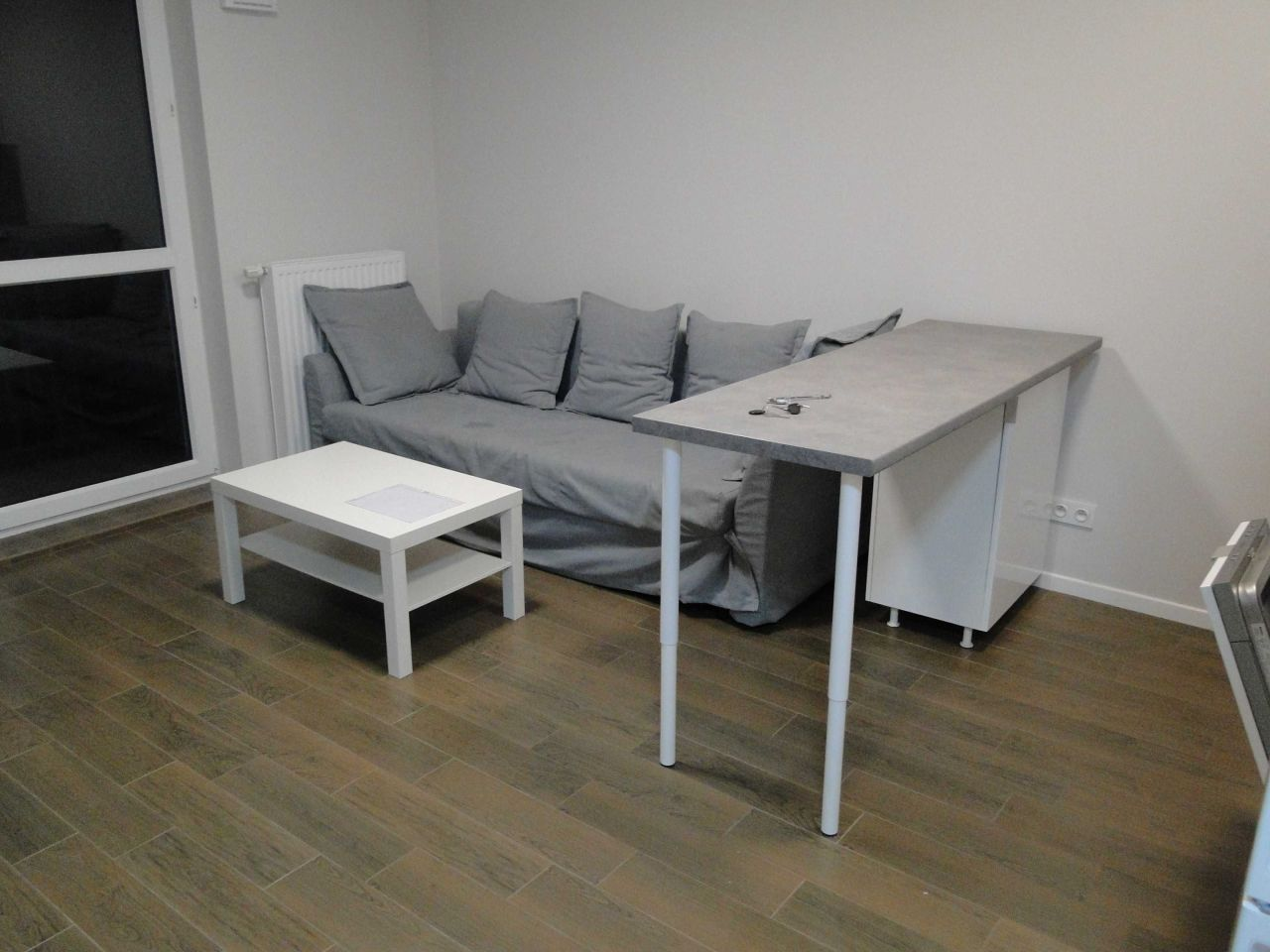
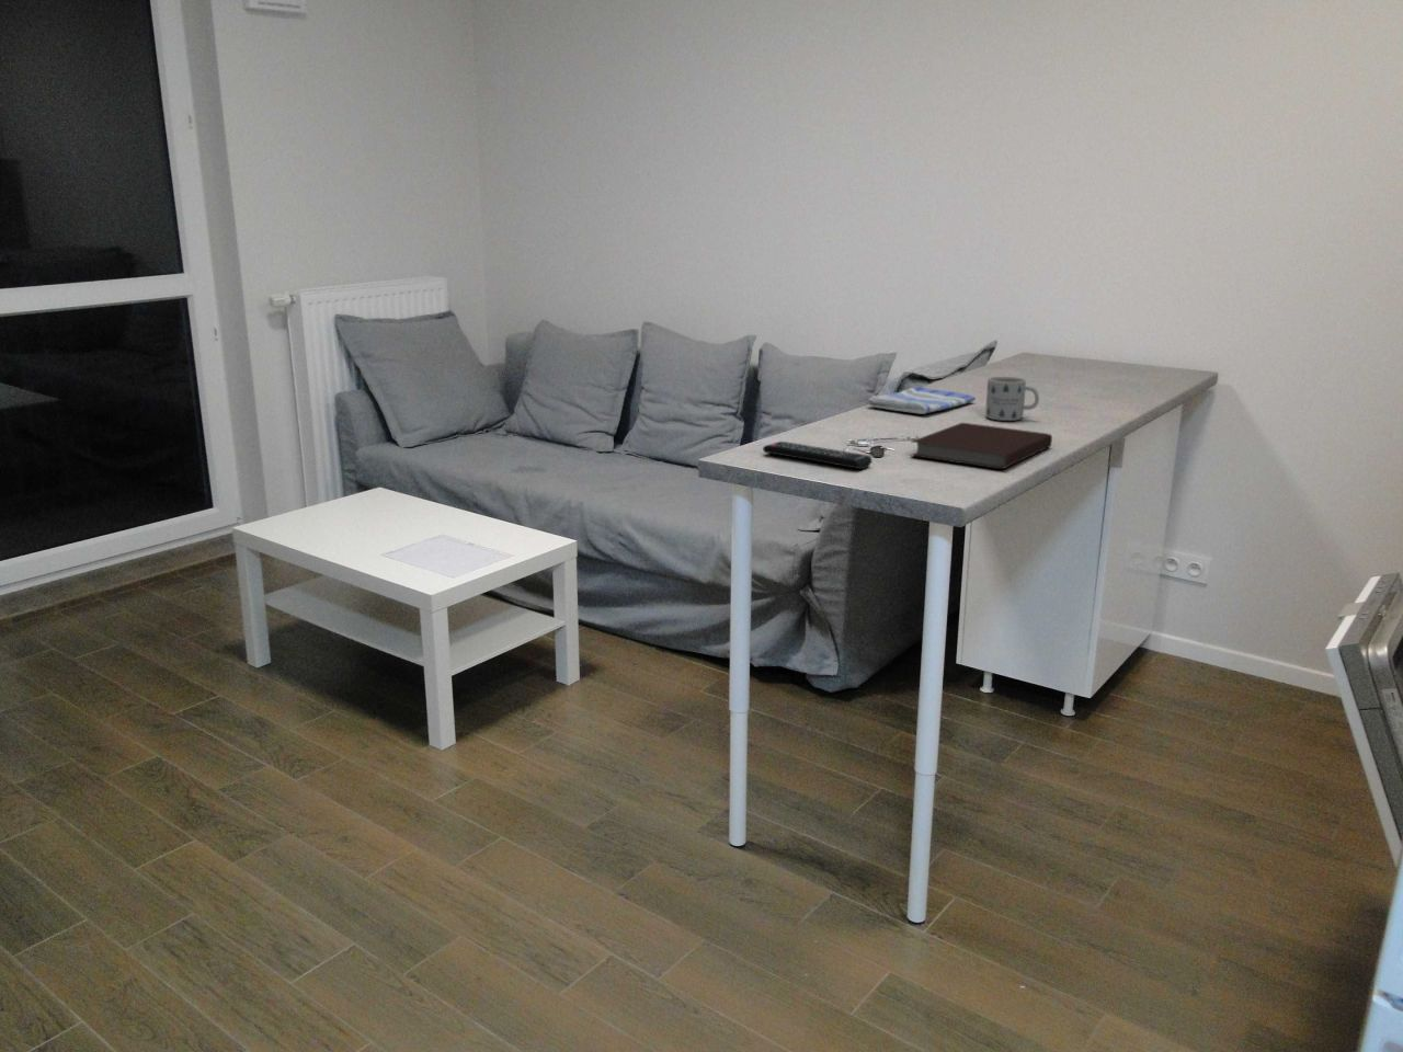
+ remote control (815, 455)
+ notebook (982, 444)
+ mug (1012, 399)
+ dish towel (920, 399)
